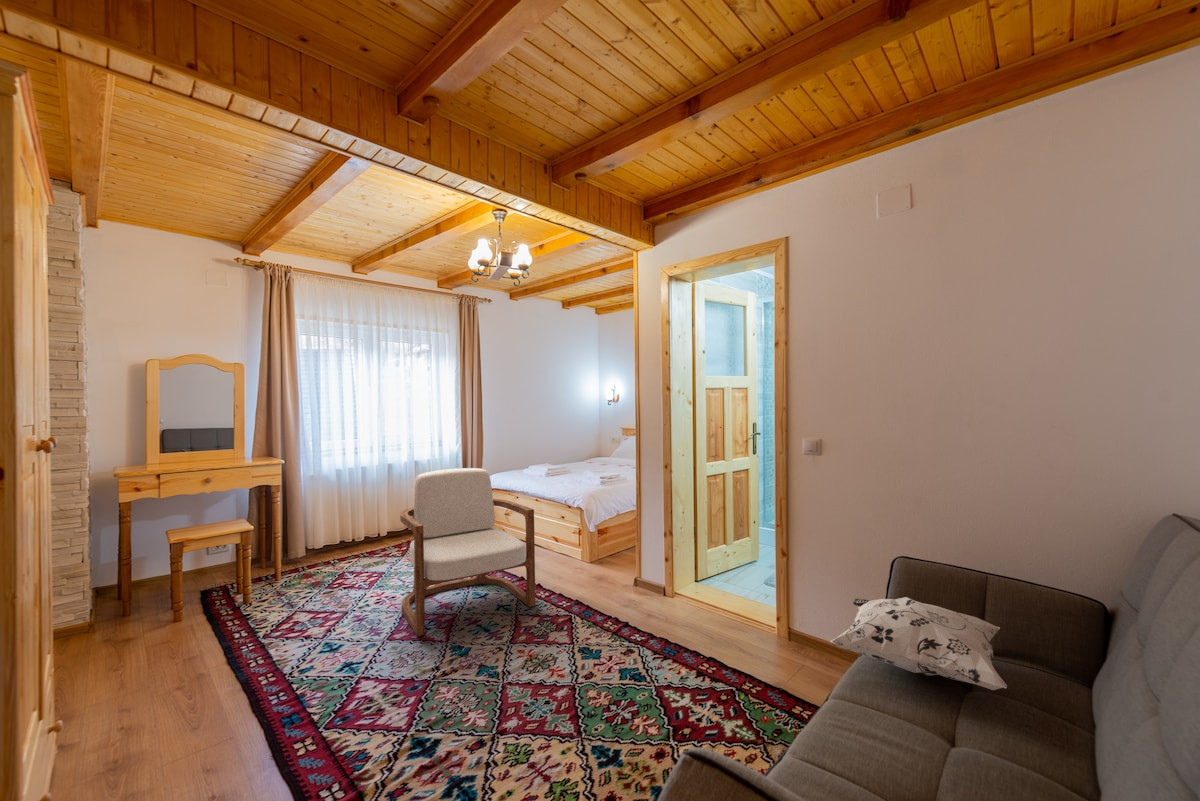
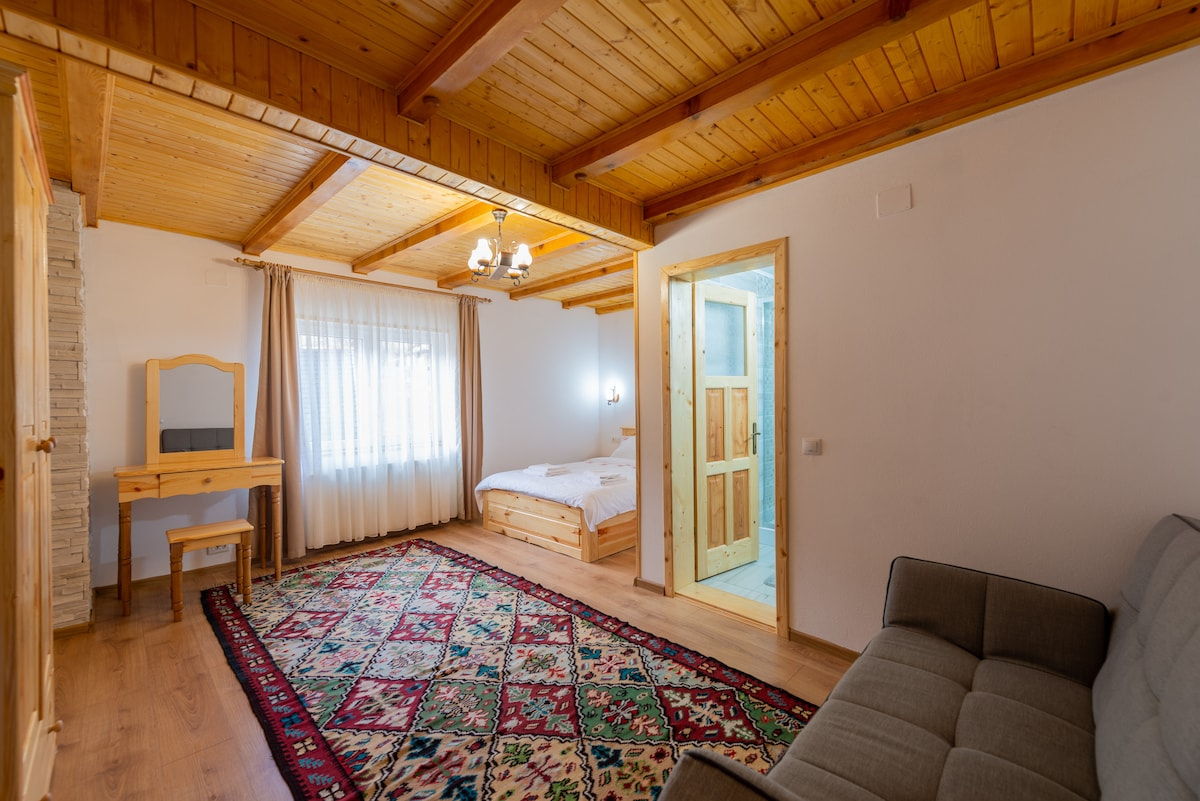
- armchair (464, 539)
- decorative pillow (917, 635)
